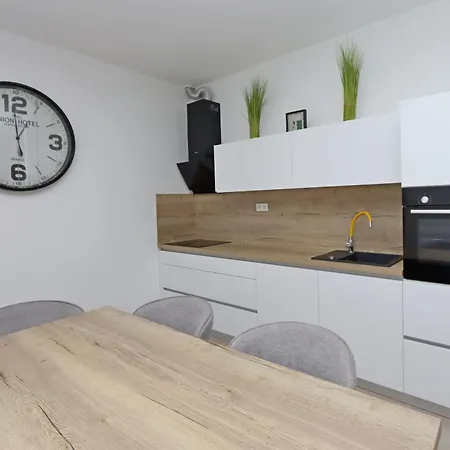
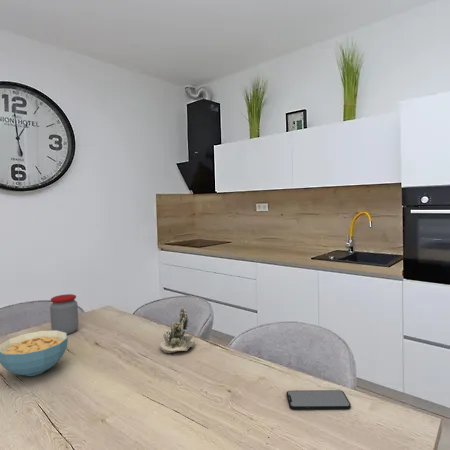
+ smartphone (317, 399)
+ cereal bowl (34, 356)
+ succulent planter (176, 327)
+ jar (64, 314)
